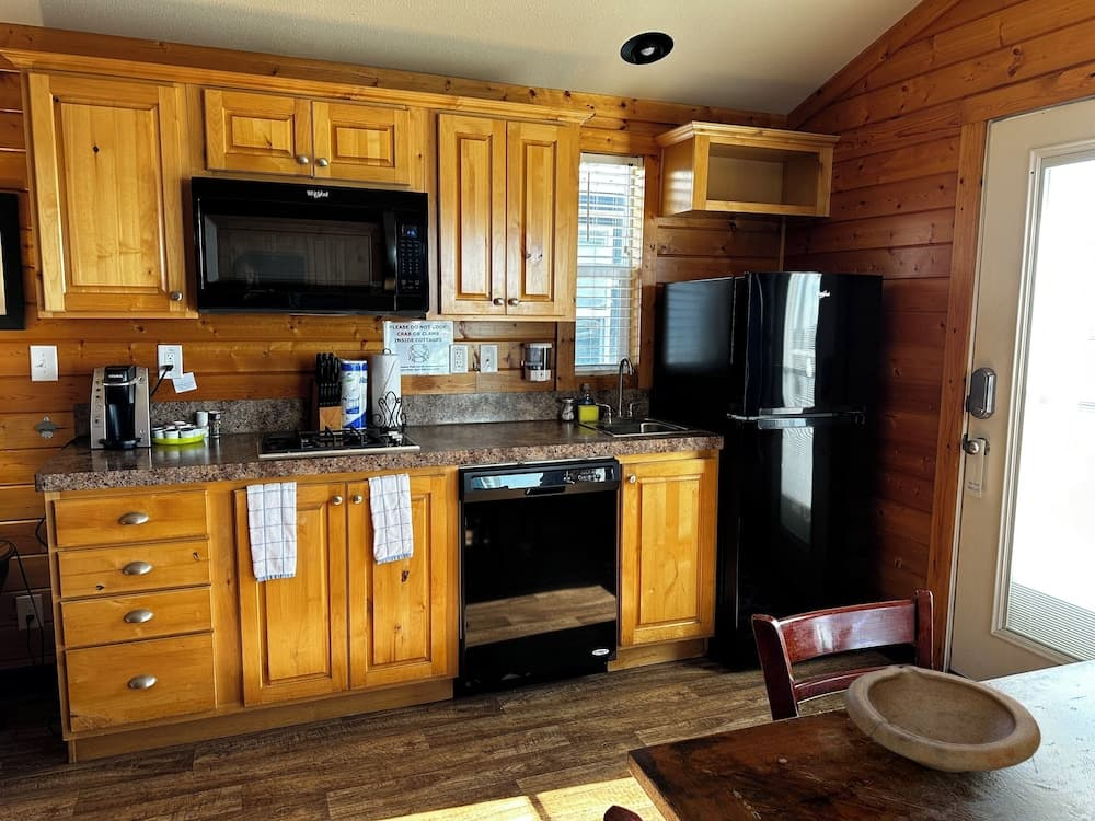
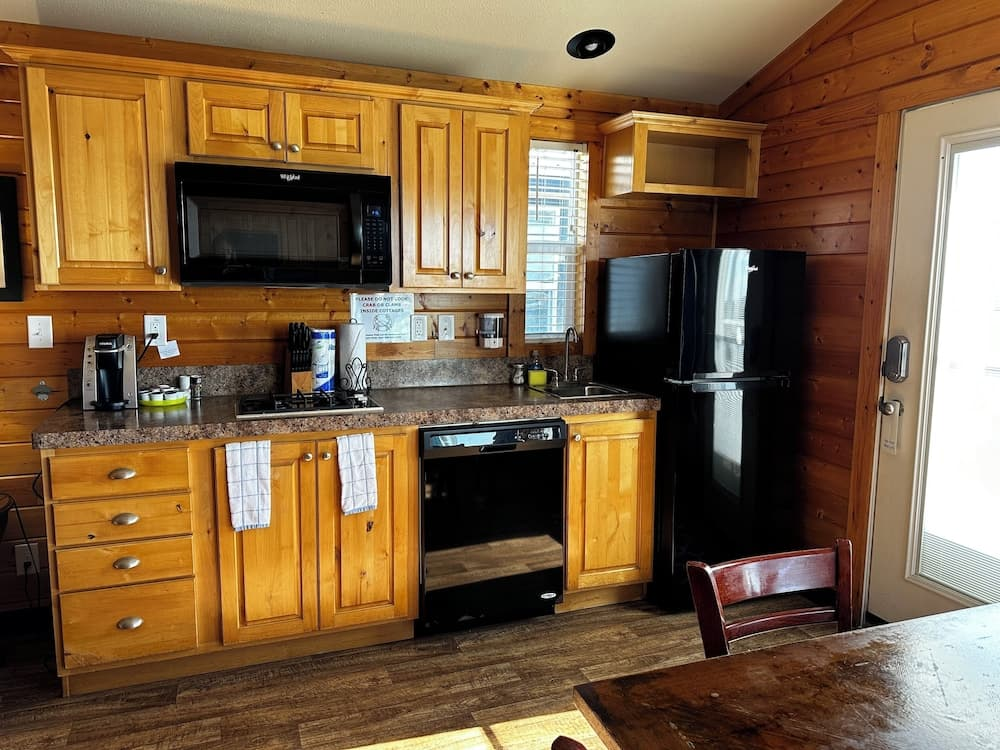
- bowl (936, 727)
